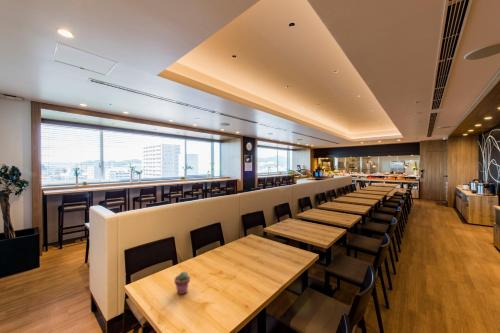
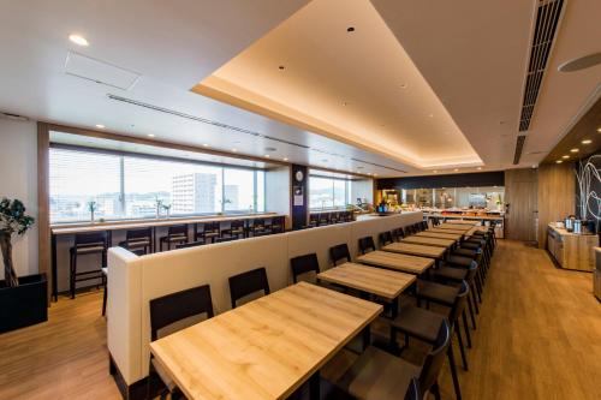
- potted succulent (182, 281)
